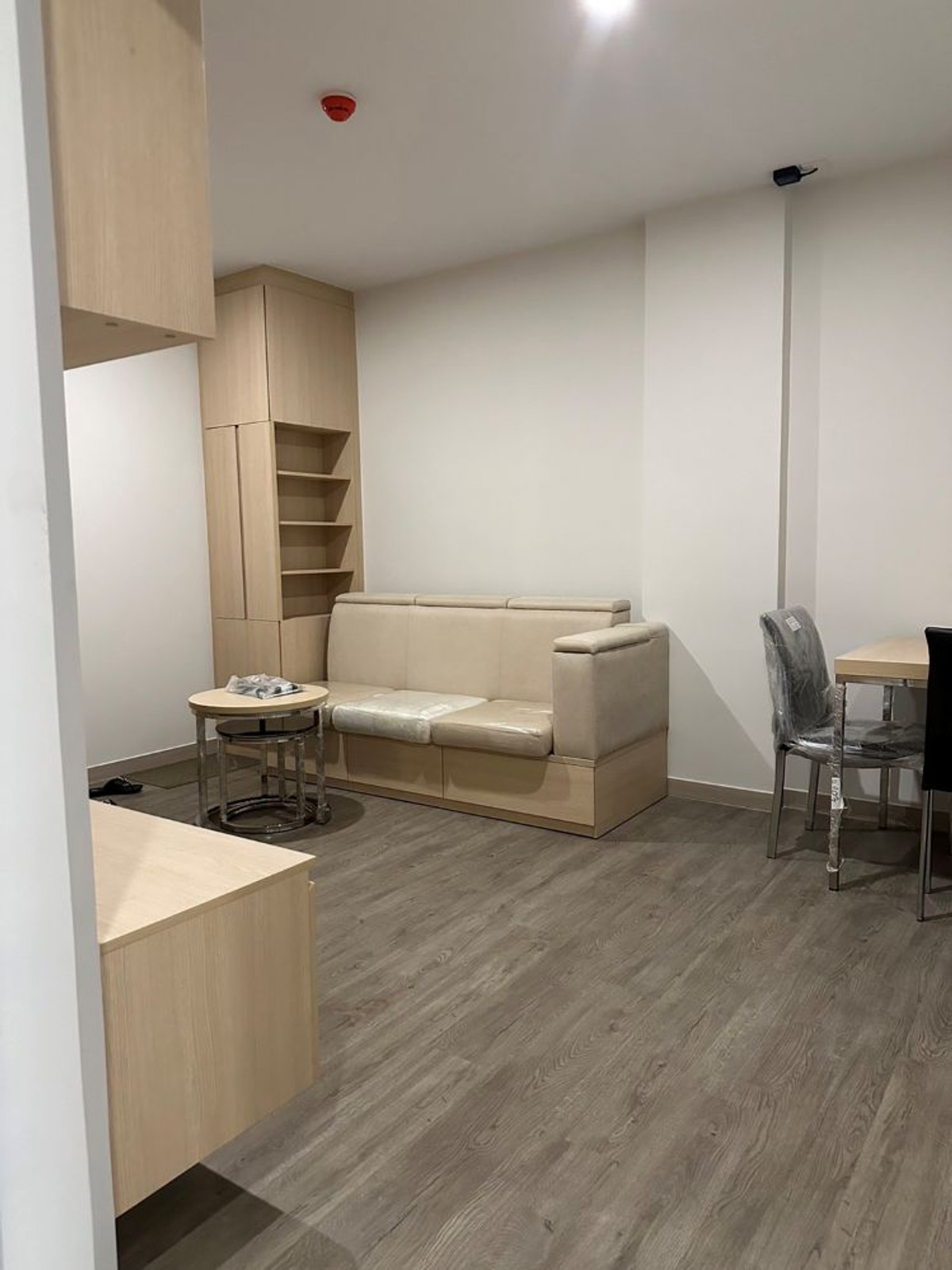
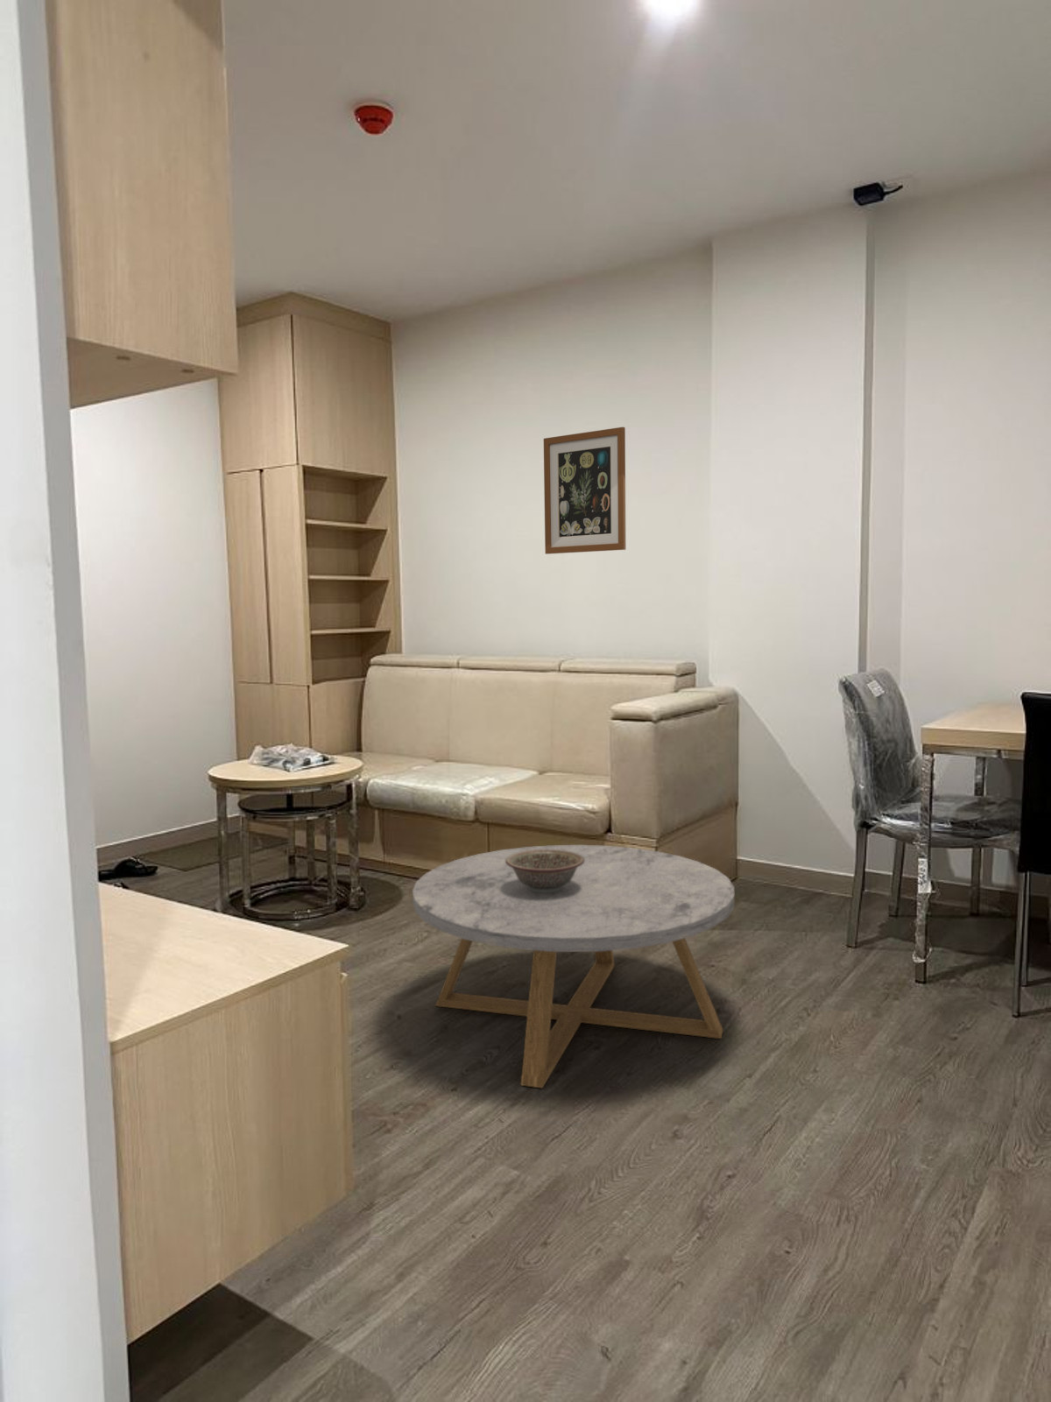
+ wall art (583, 492)
+ decorative bowl (544, 873)
+ coffee table (573, 950)
